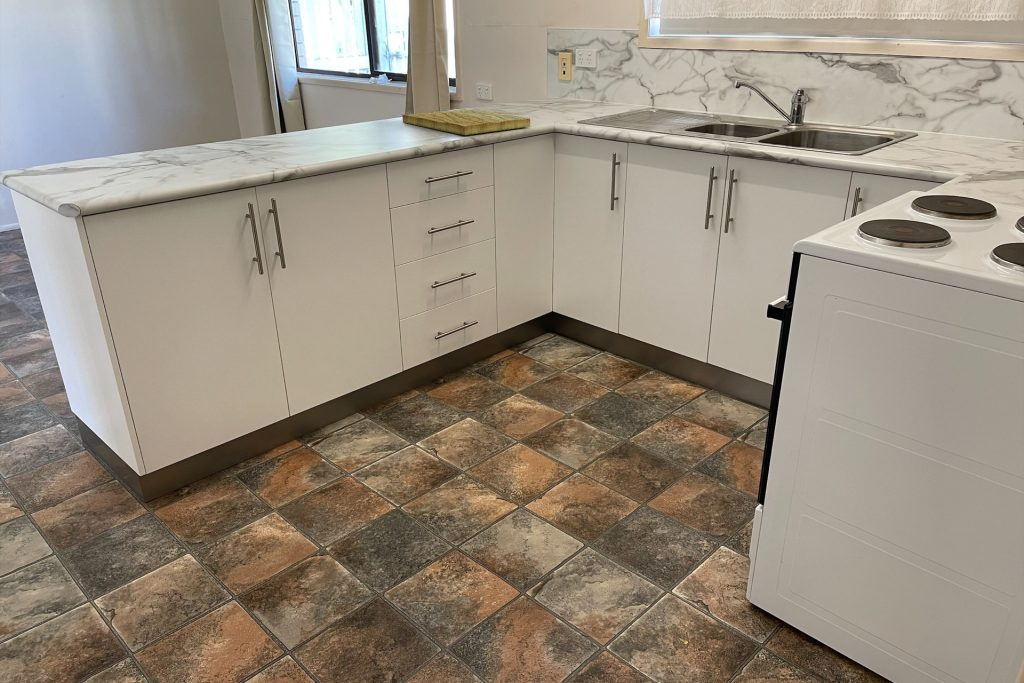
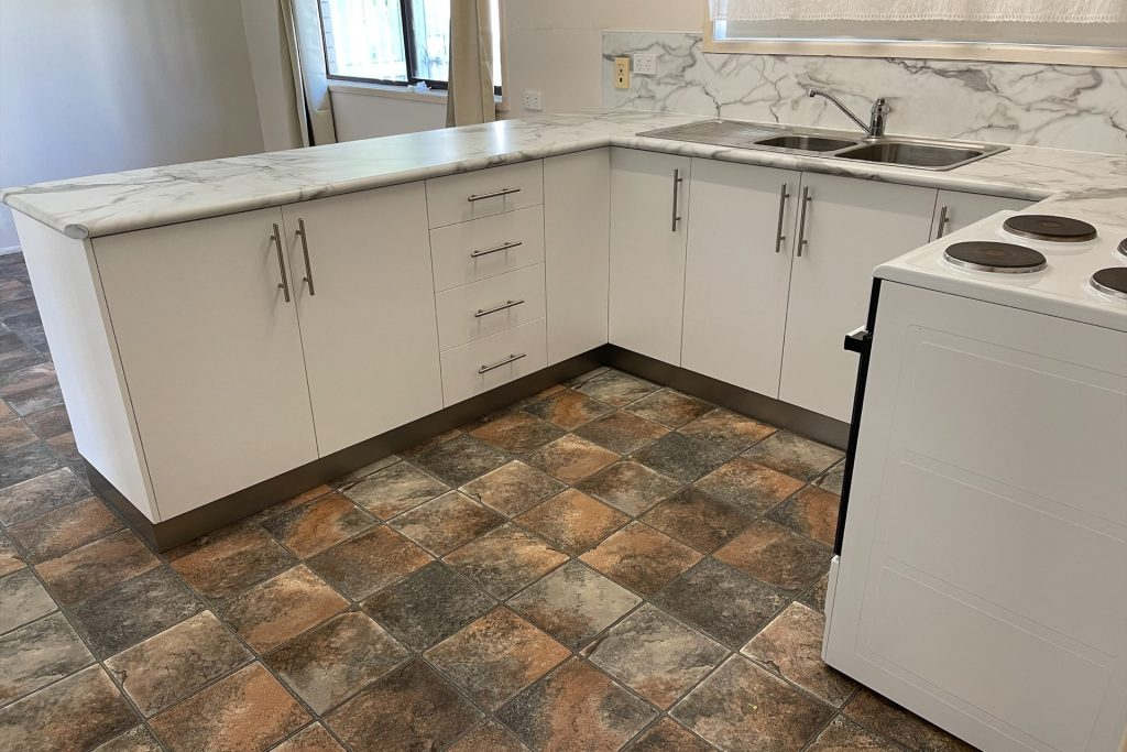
- cutting board (464, 119)
